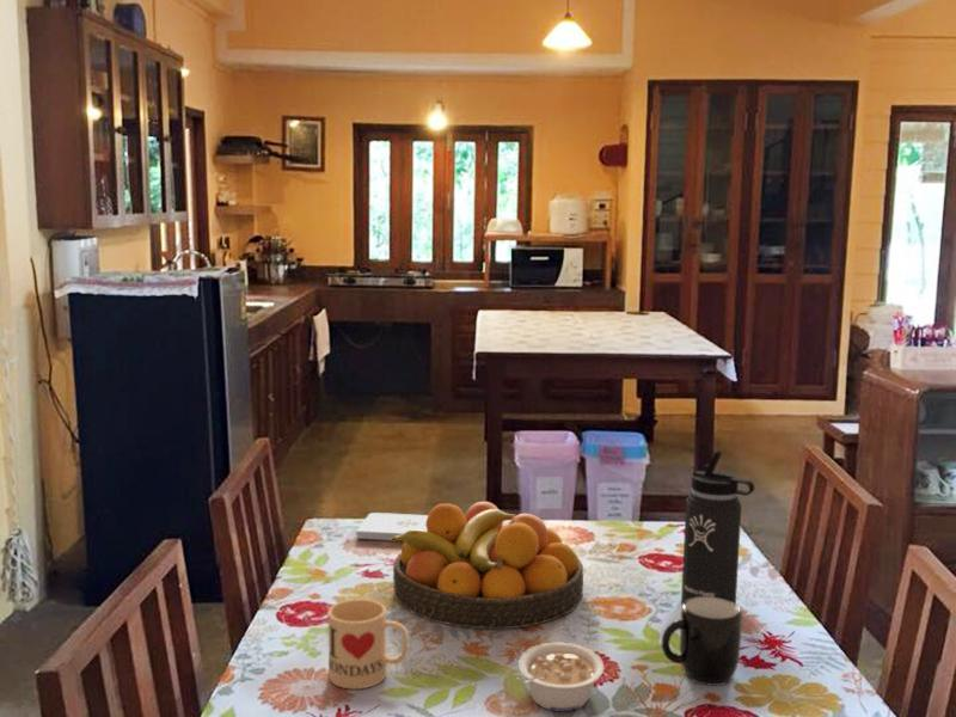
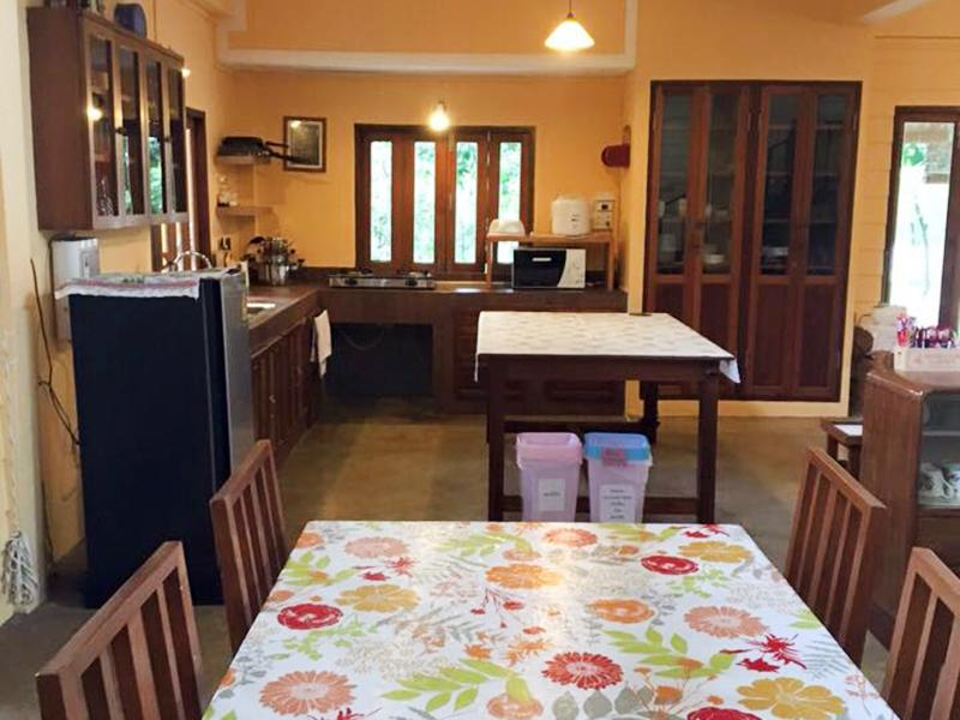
- fruit bowl (489, 550)
- legume (559, 678)
- mug (368, 643)
- notepad (410, 527)
- thermos bottle (717, 529)
- mug (699, 641)
